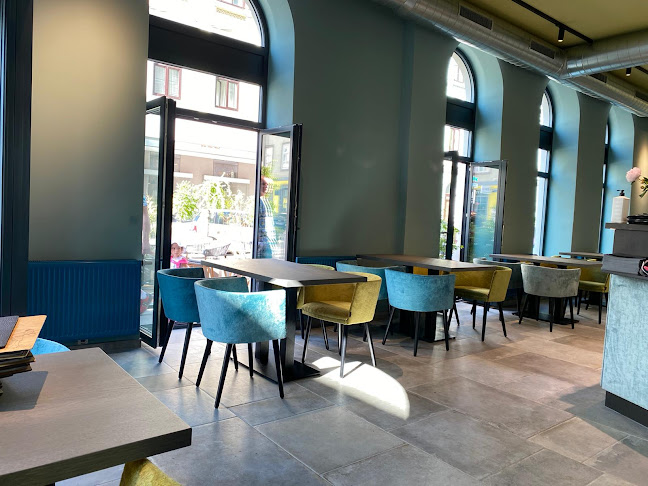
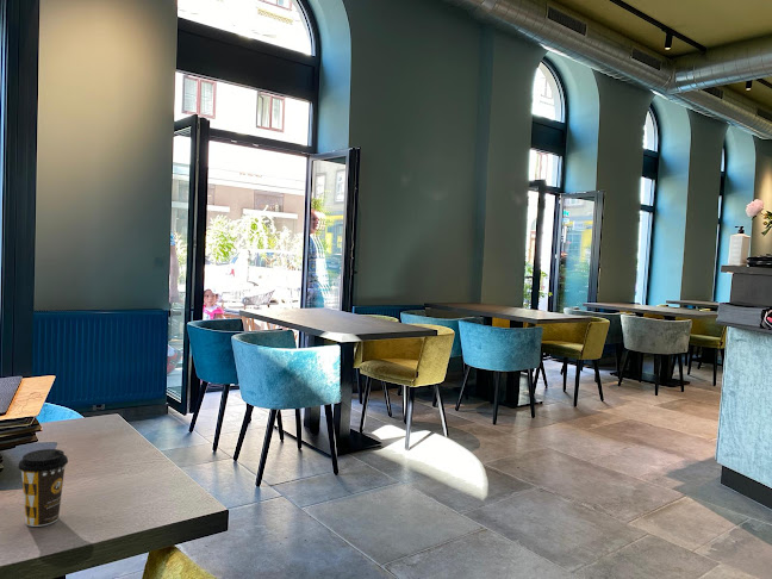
+ coffee cup (43, 487)
